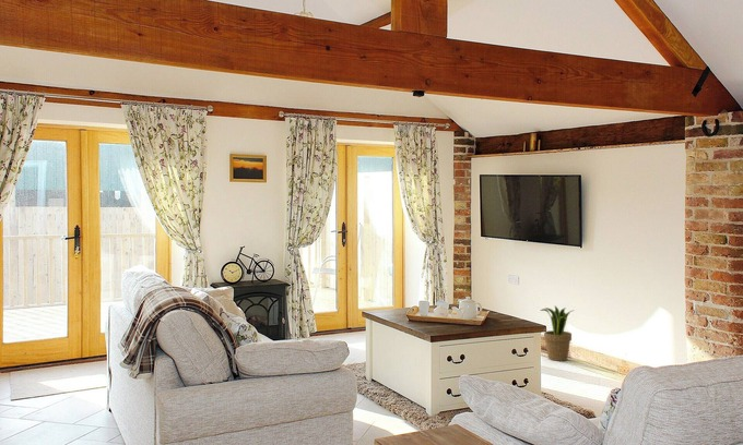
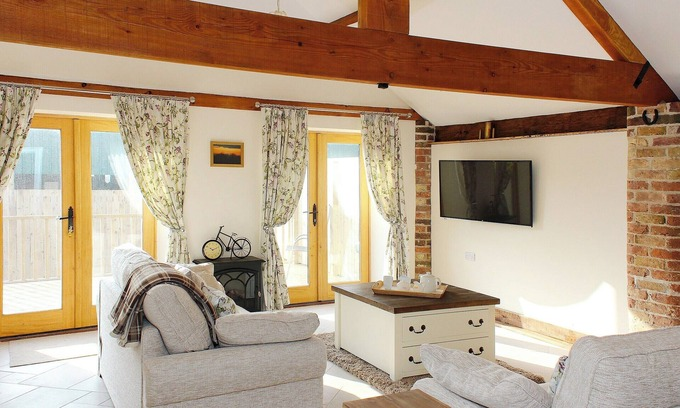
- potted plant (557, 332)
